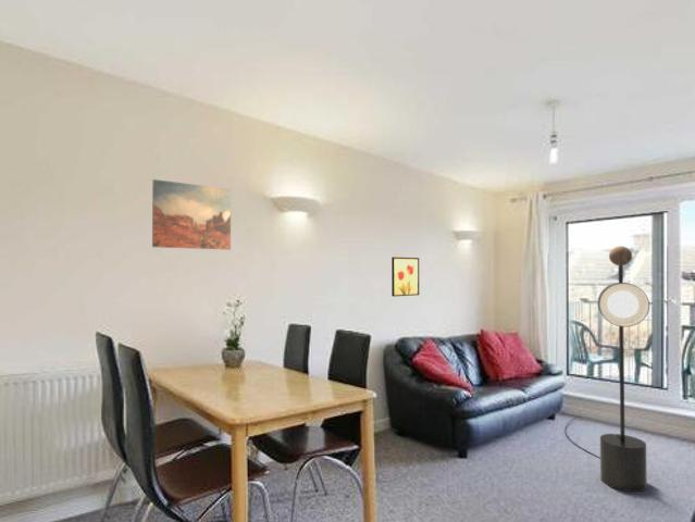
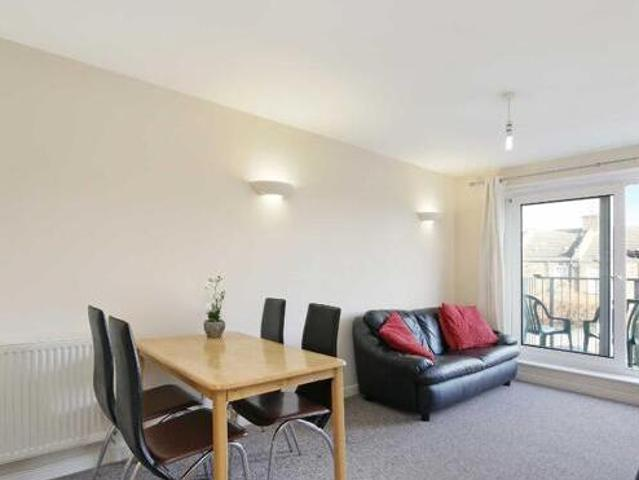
- wall art (194, 216)
- wall art (405, 276)
- floor lamp (619, 347)
